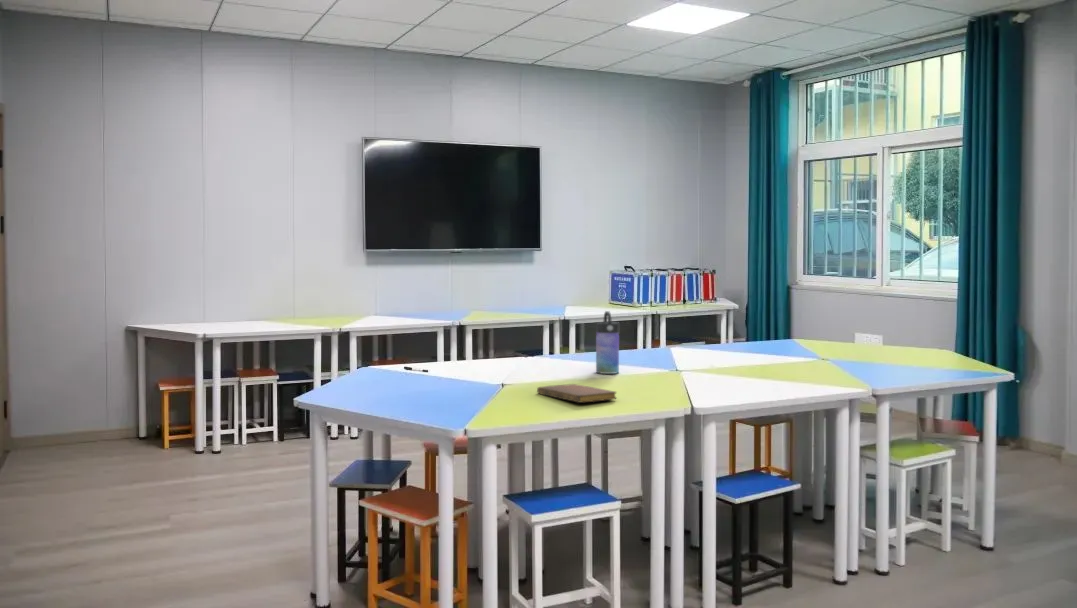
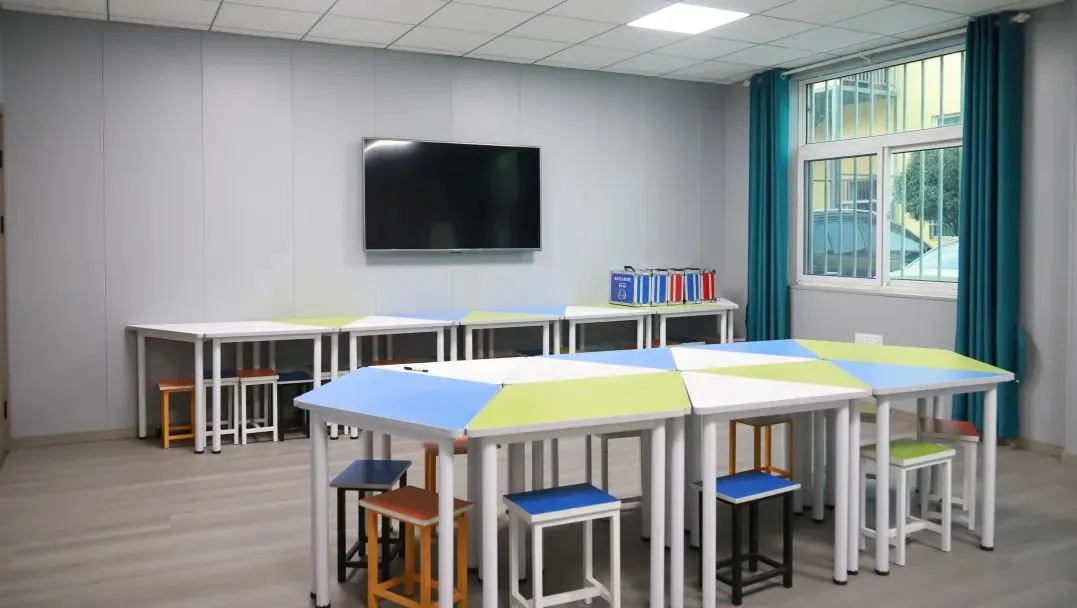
- water bottle (607, 341)
- notebook (576, 392)
